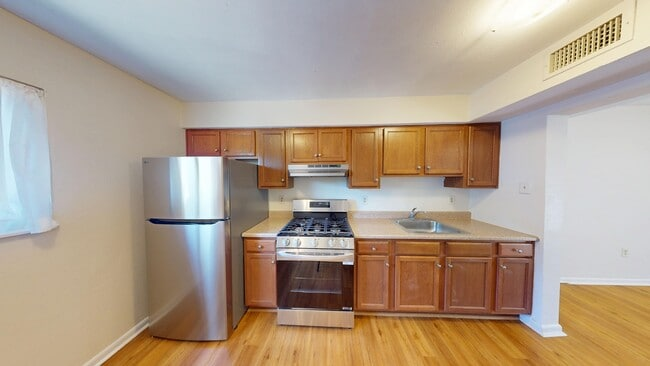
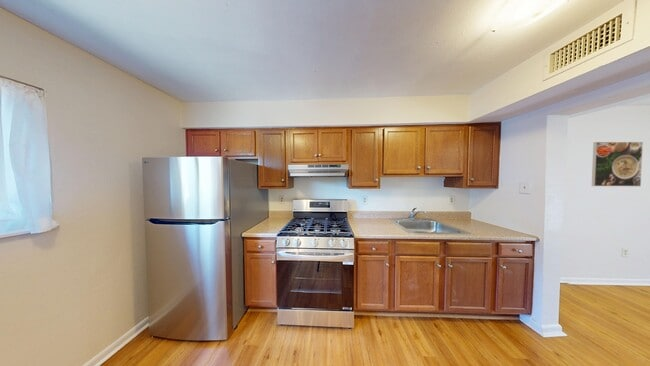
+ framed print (616, 164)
